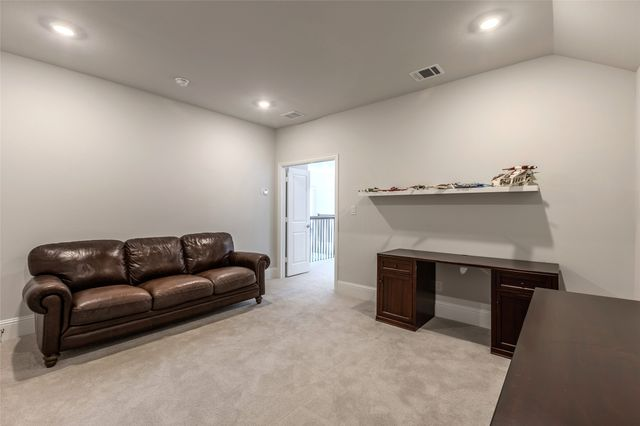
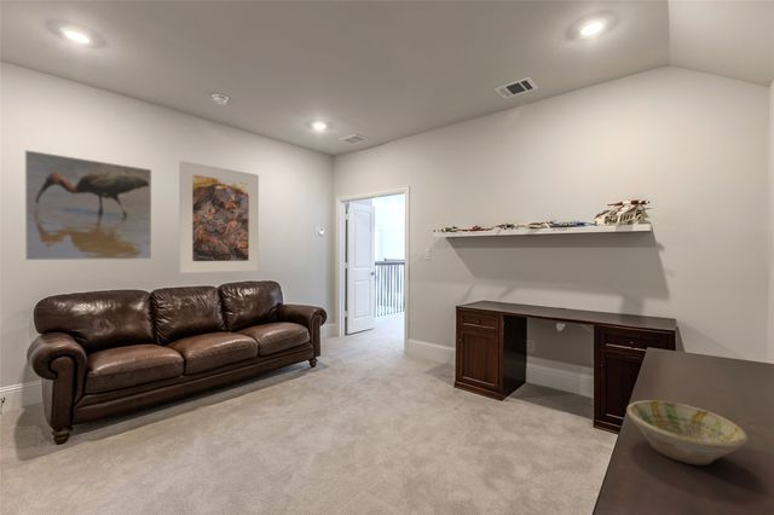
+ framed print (94, 210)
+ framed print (221, 220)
+ bowl (681, 434)
